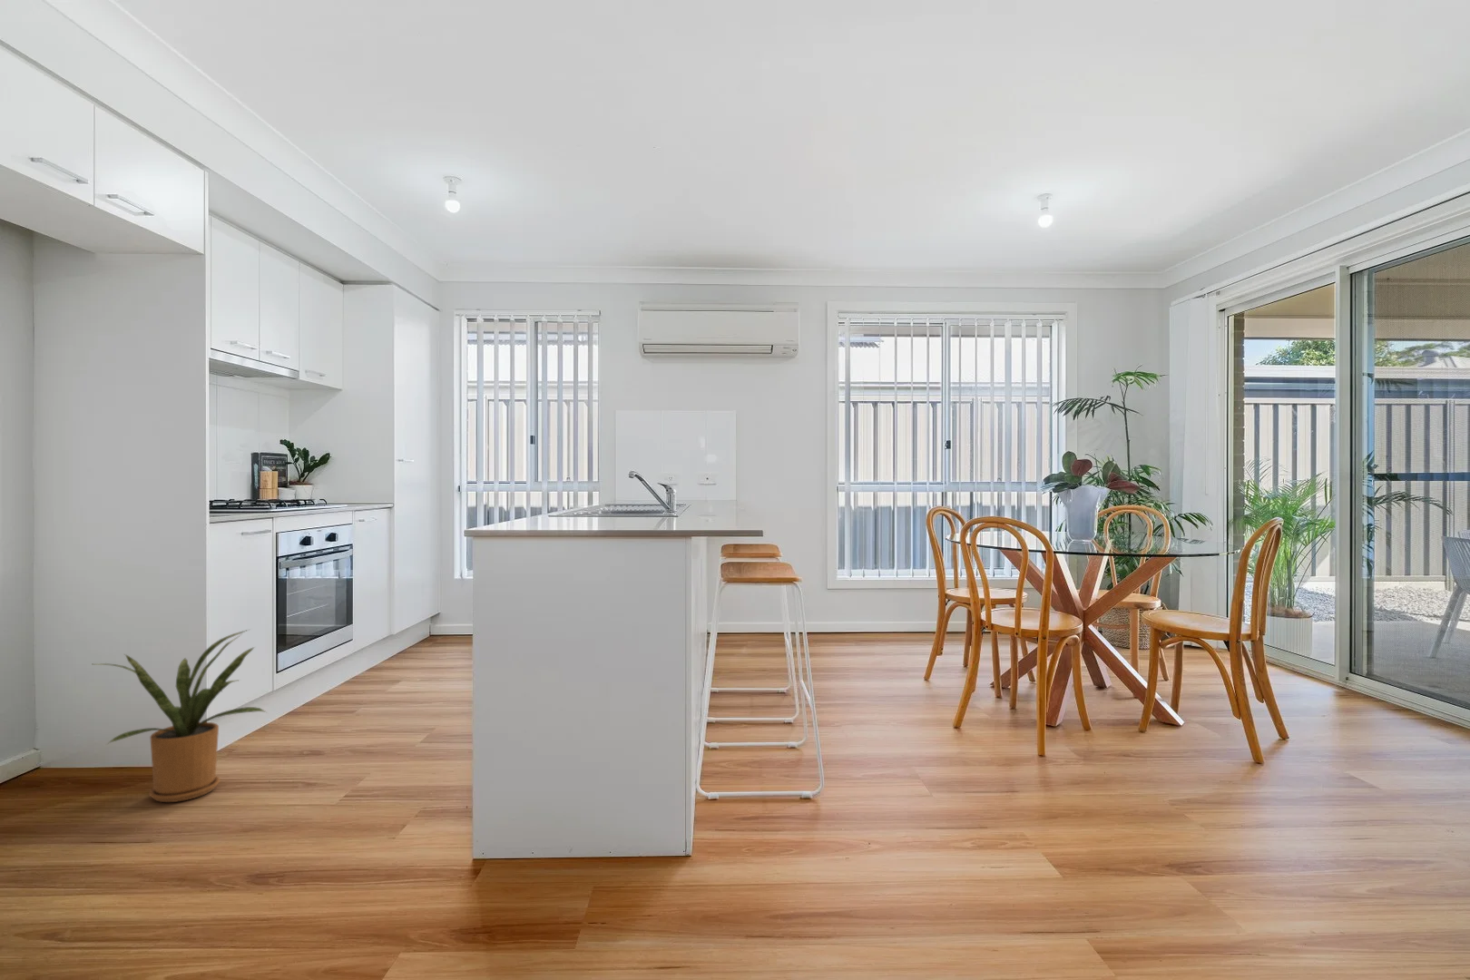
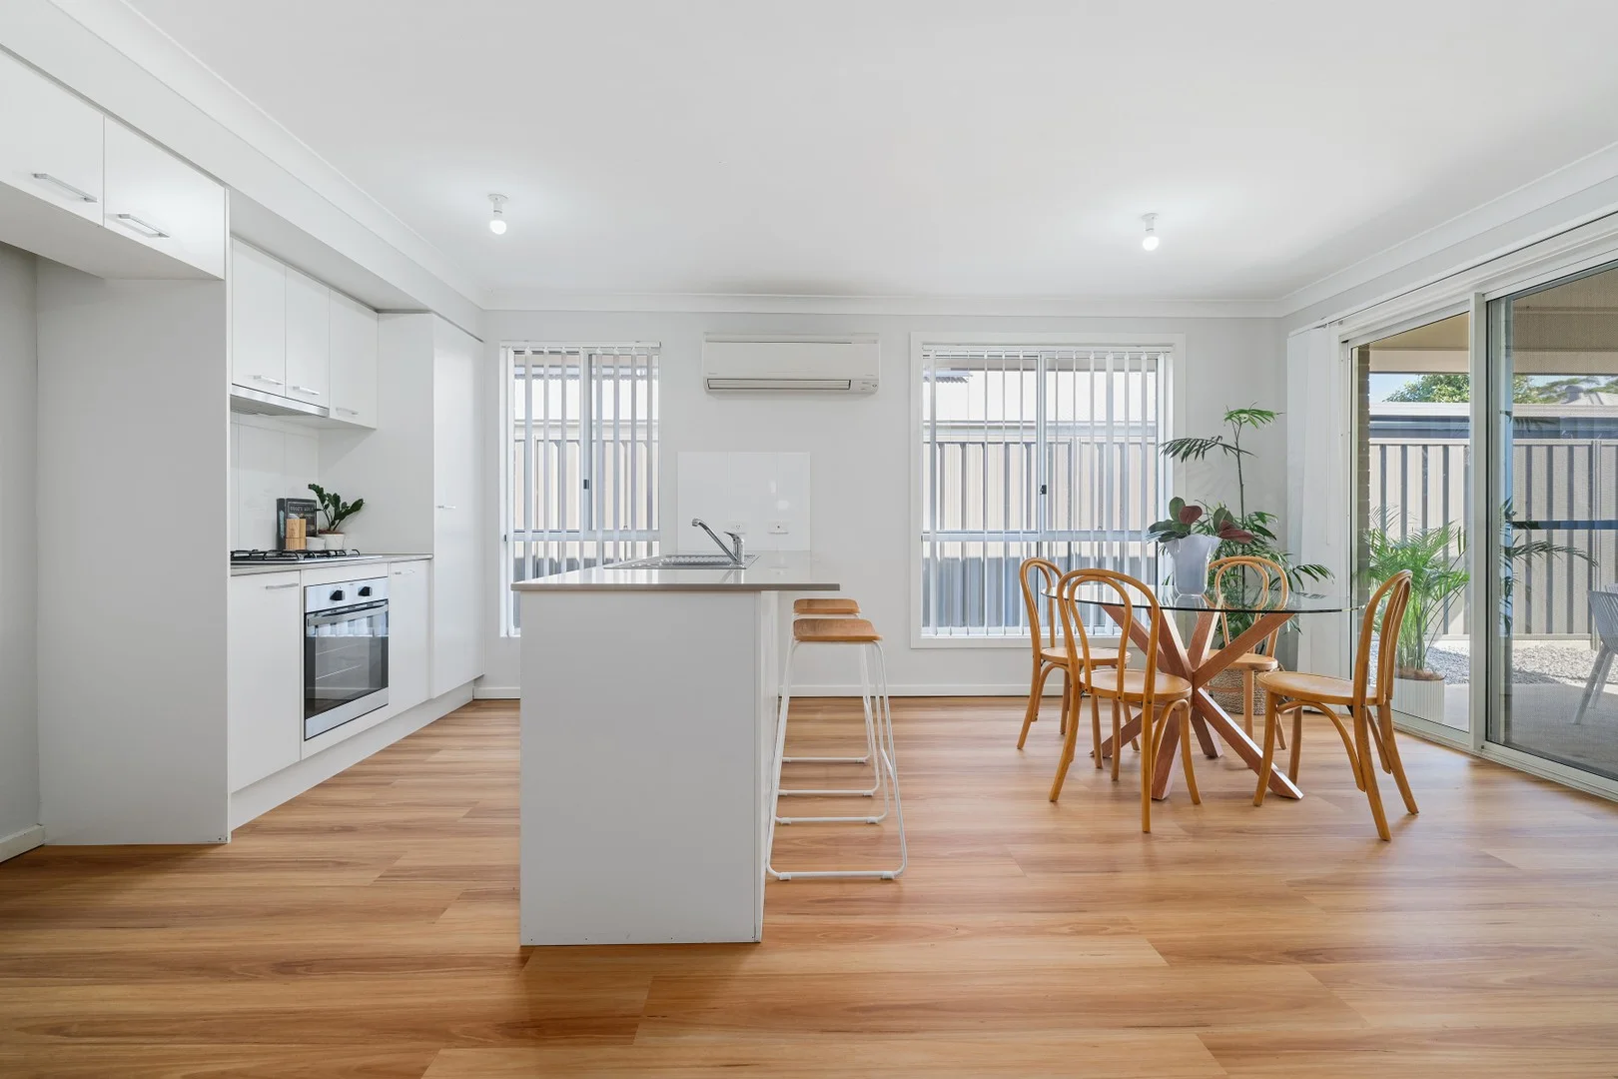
- house plant (187, 711)
